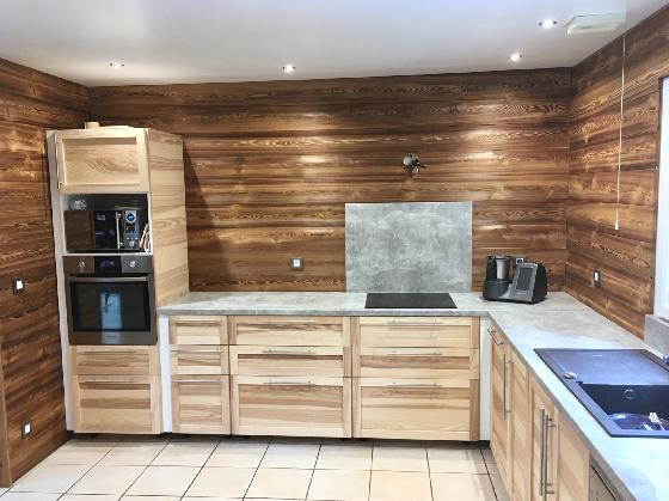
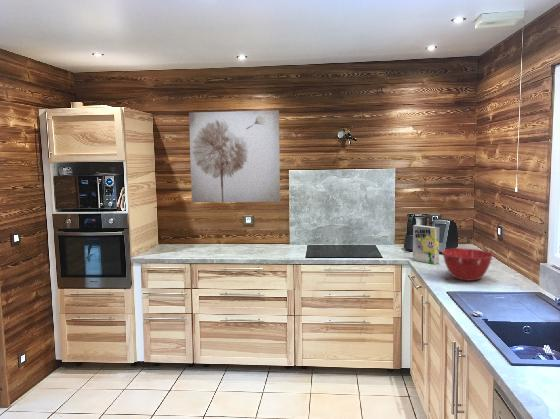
+ wall art (234, 157)
+ cereal box (425, 243)
+ mixing bowl (466, 265)
